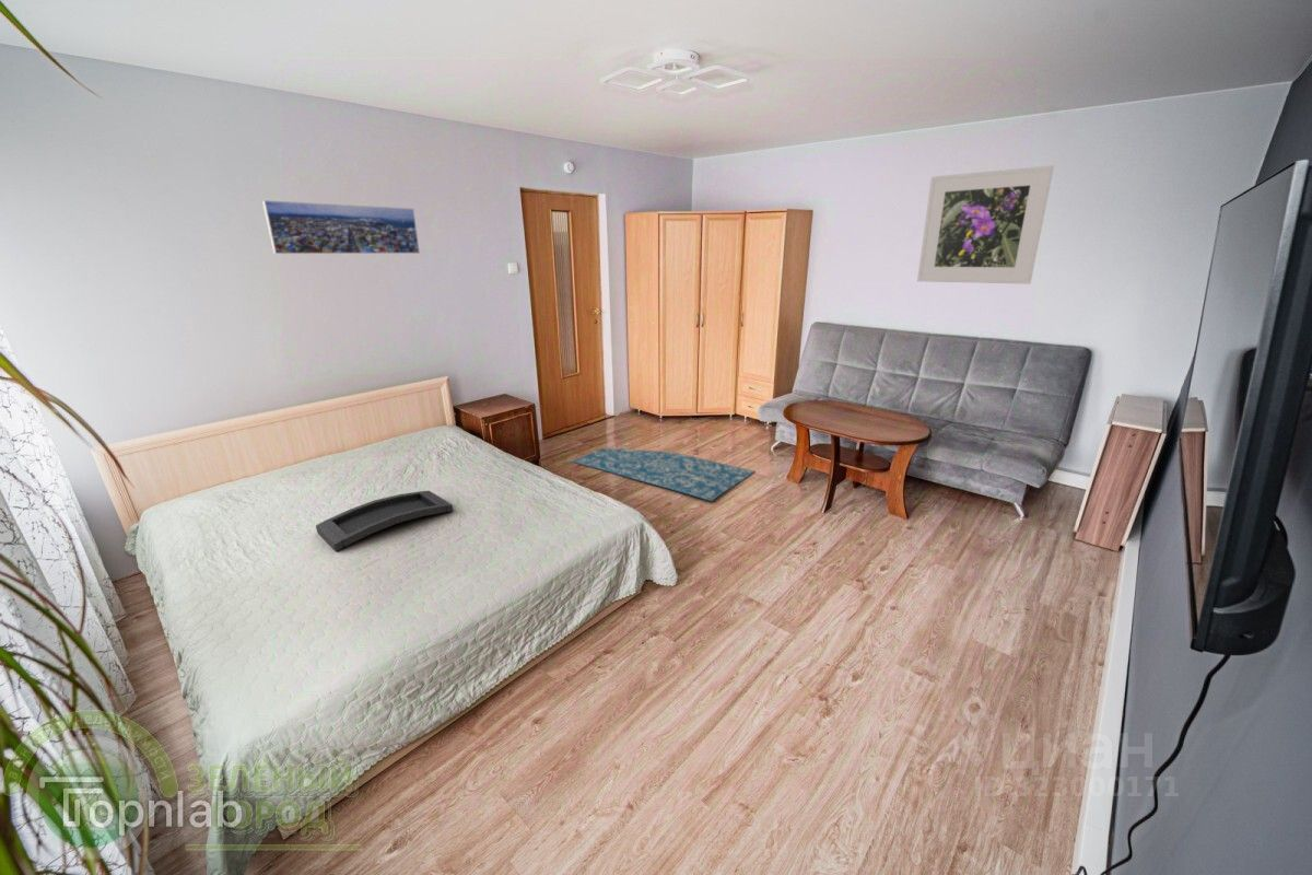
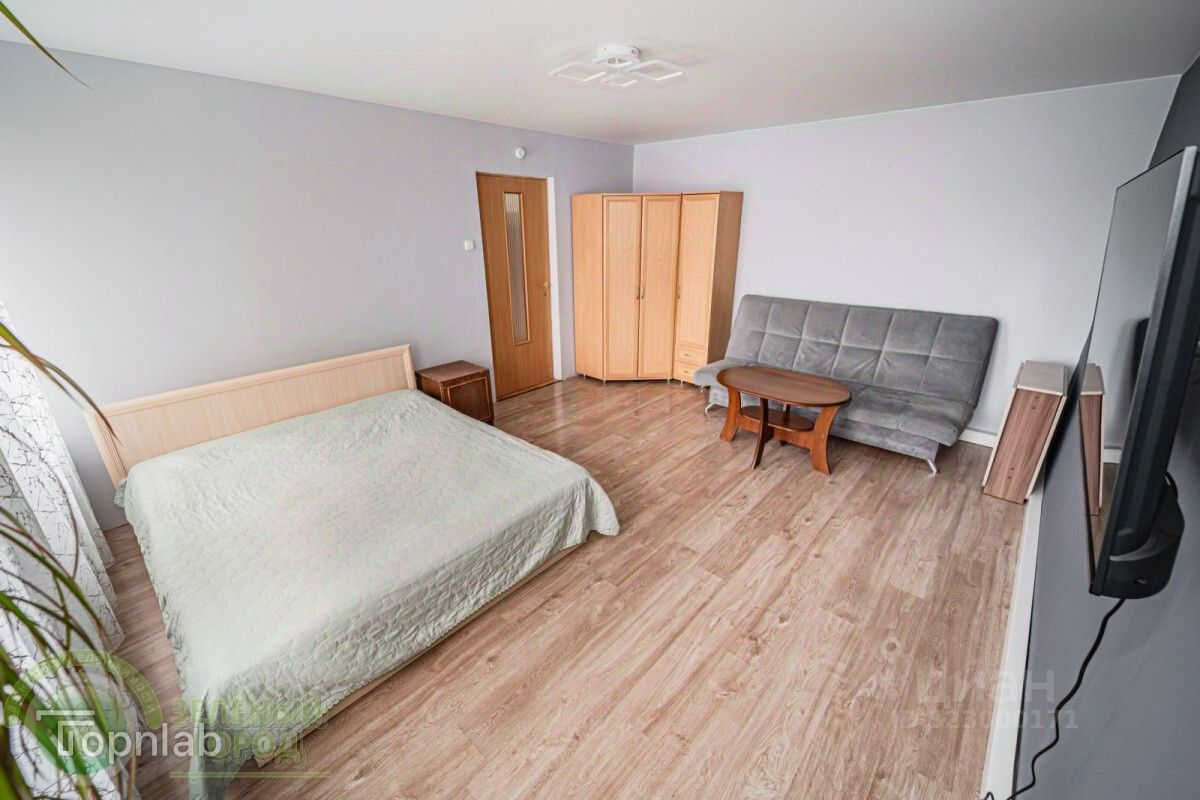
- tray (386, 514)
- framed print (348, 229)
- rug (660, 466)
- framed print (979, 229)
